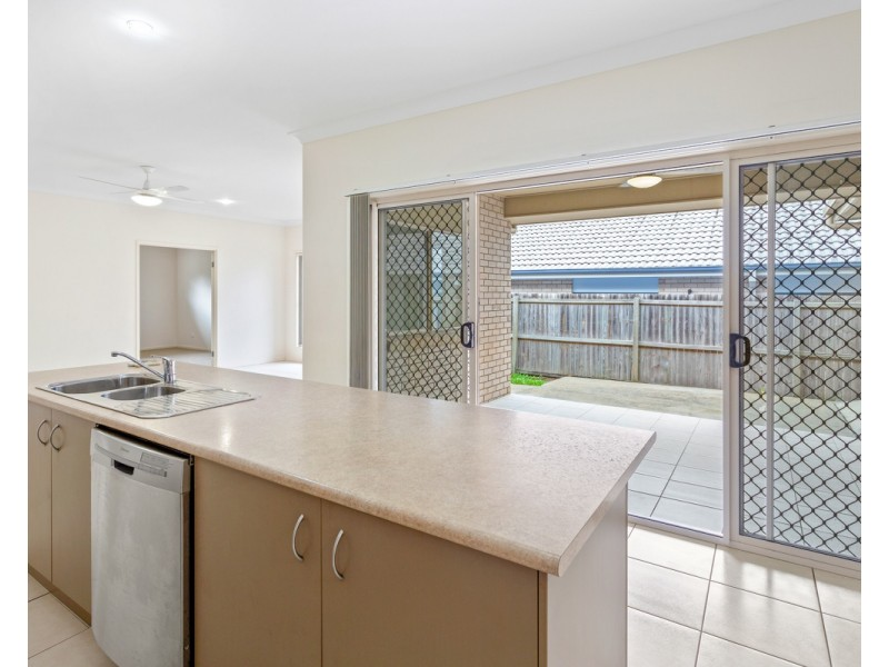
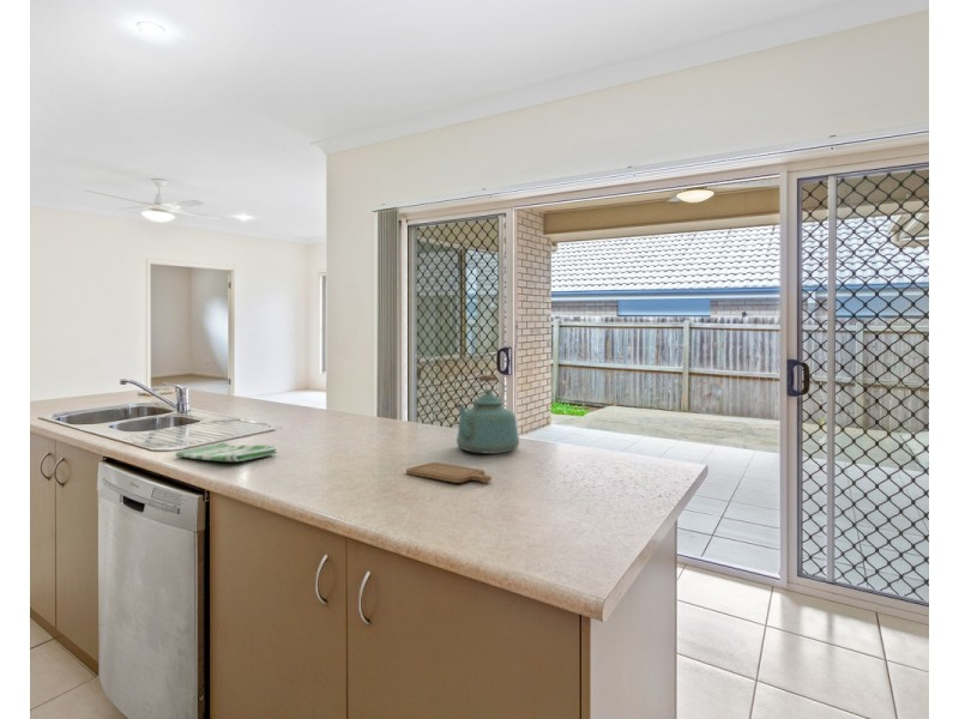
+ kettle (483, 412)
+ dish towel (228, 451)
+ chopping board (452, 472)
